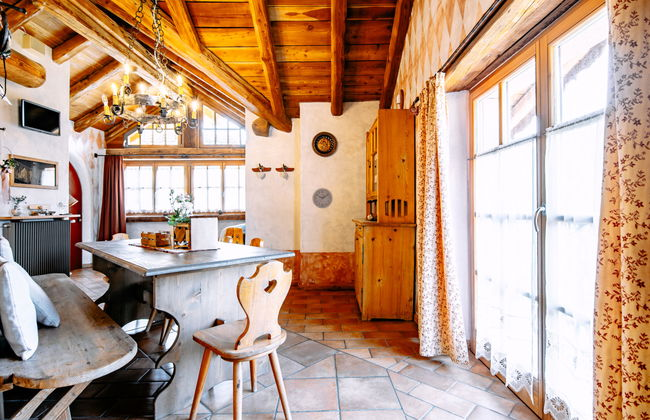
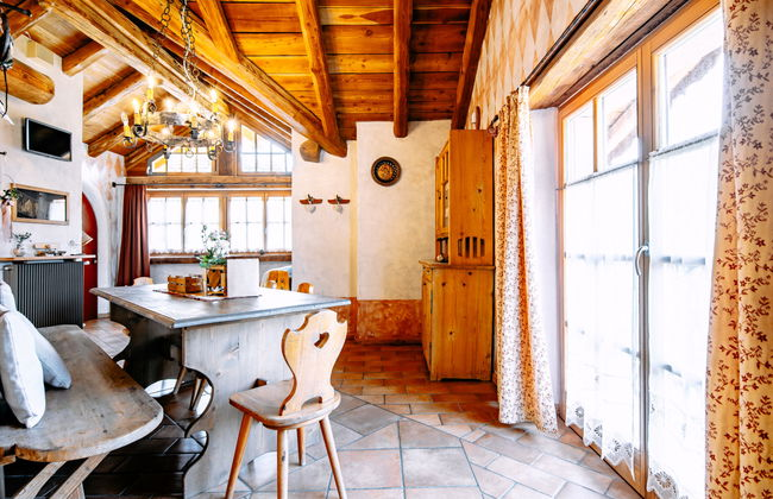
- wall clock (322, 198)
